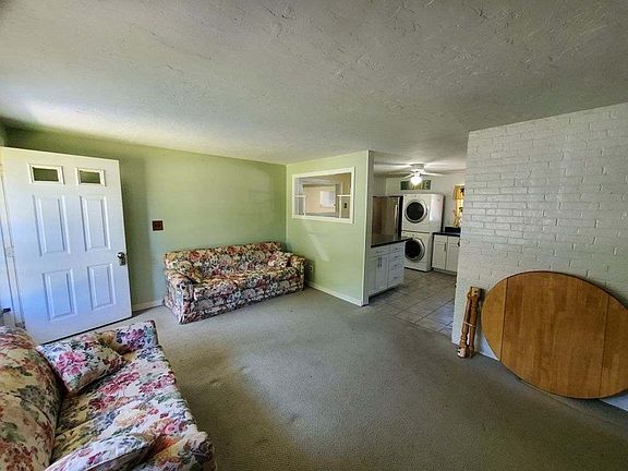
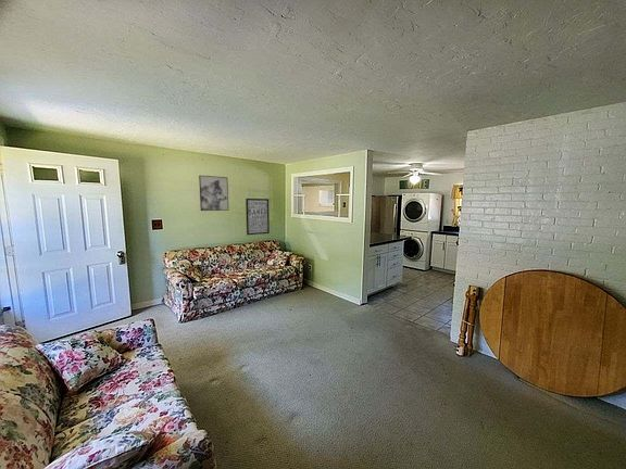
+ wall art (258, 216)
+ wall art (214, 193)
